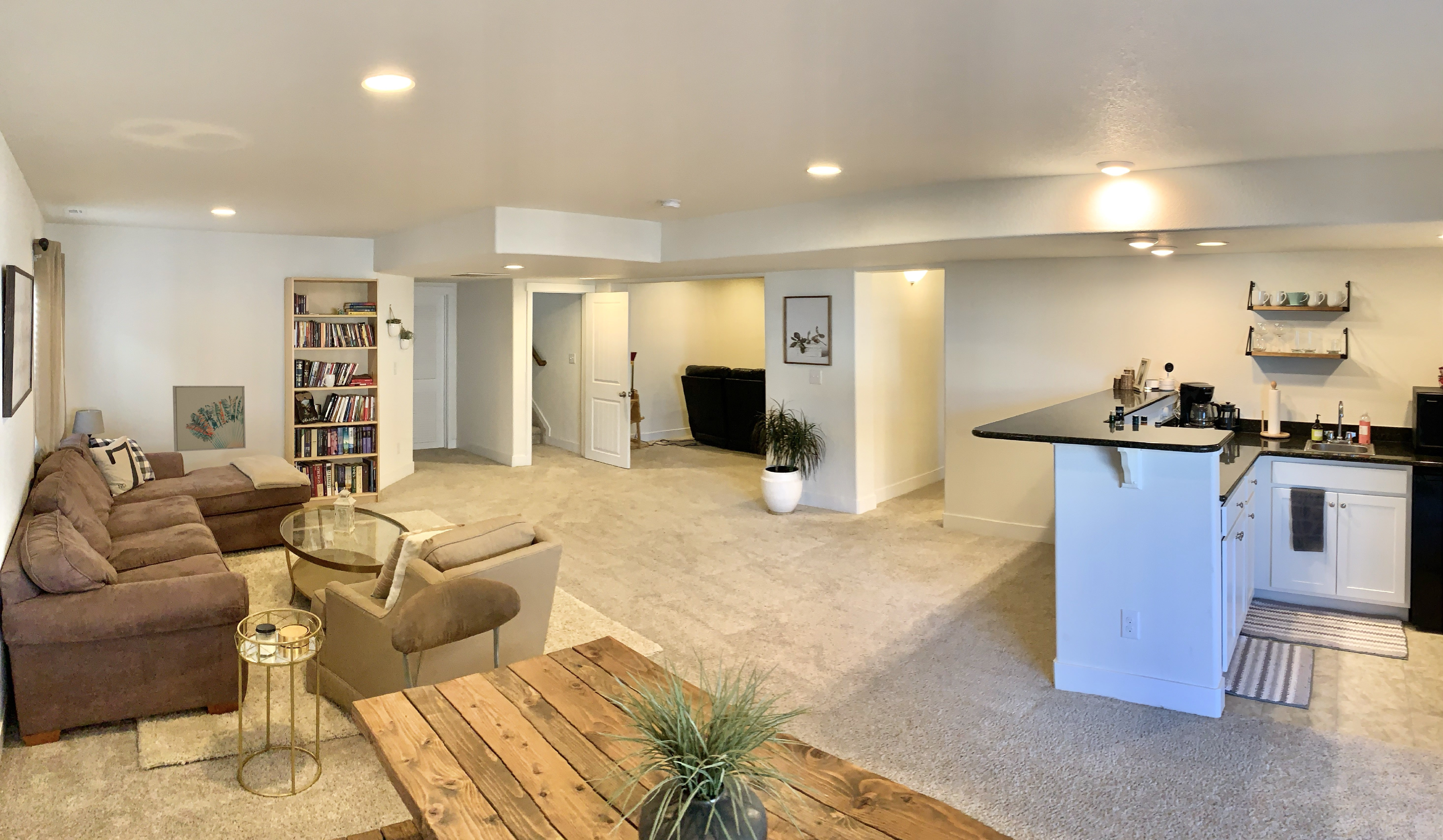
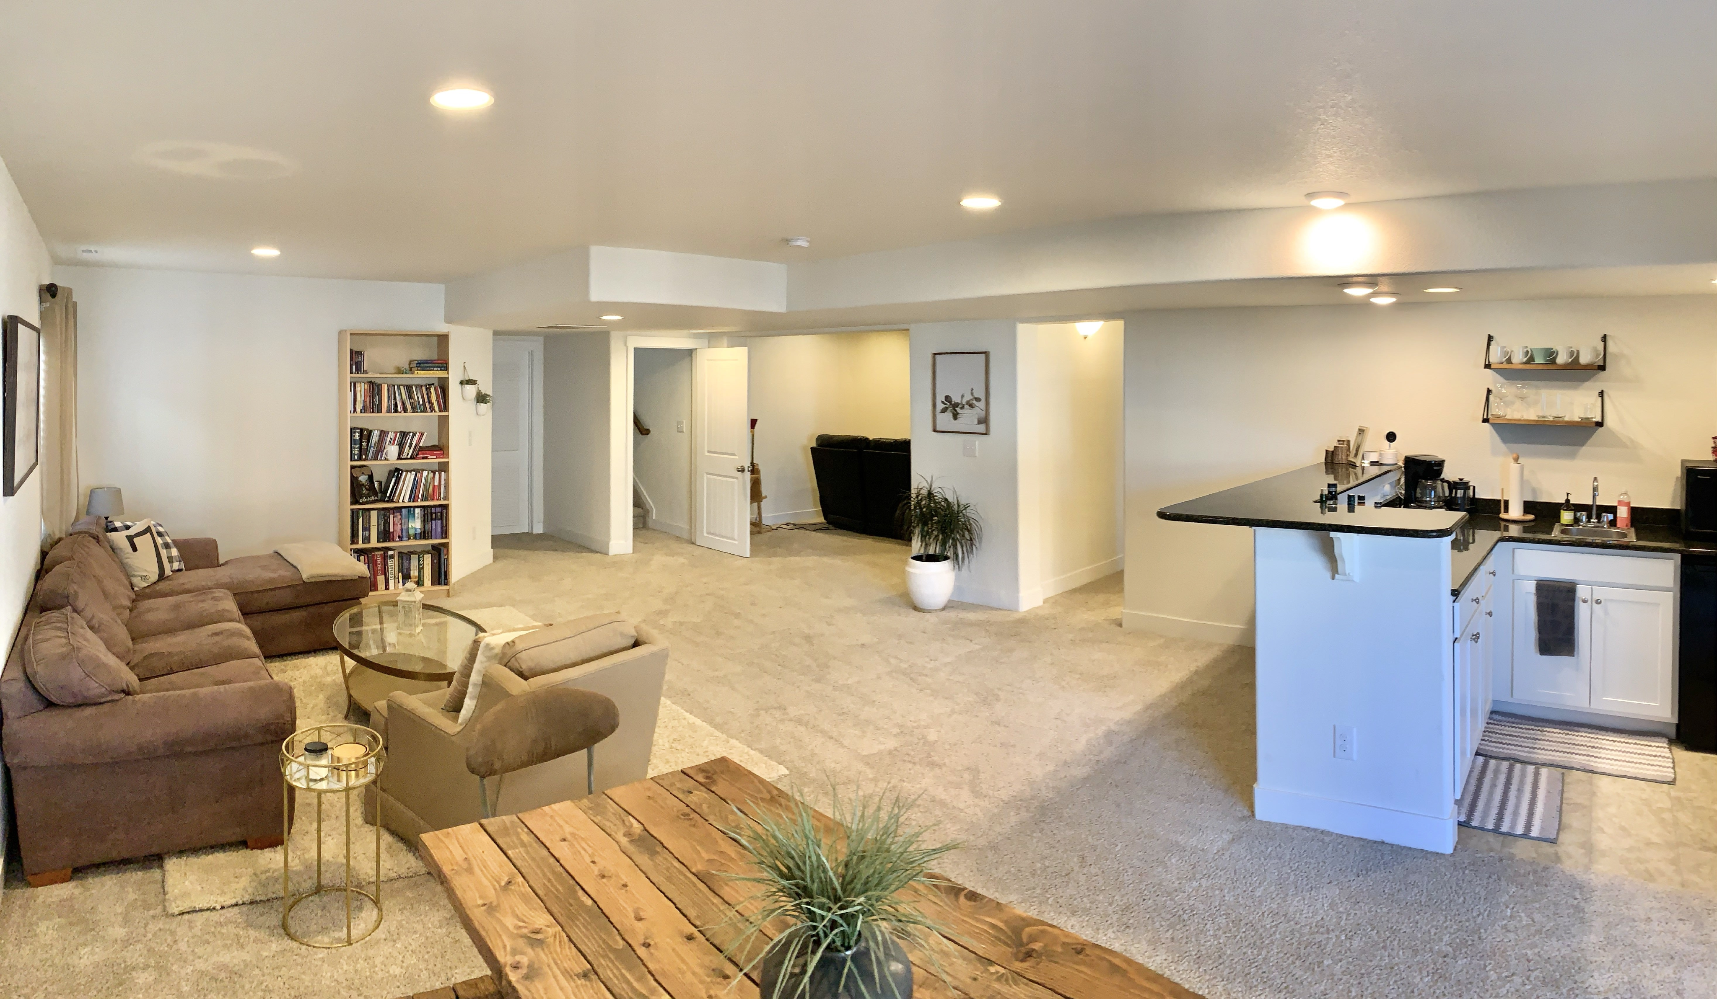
- wall art (210, 418)
